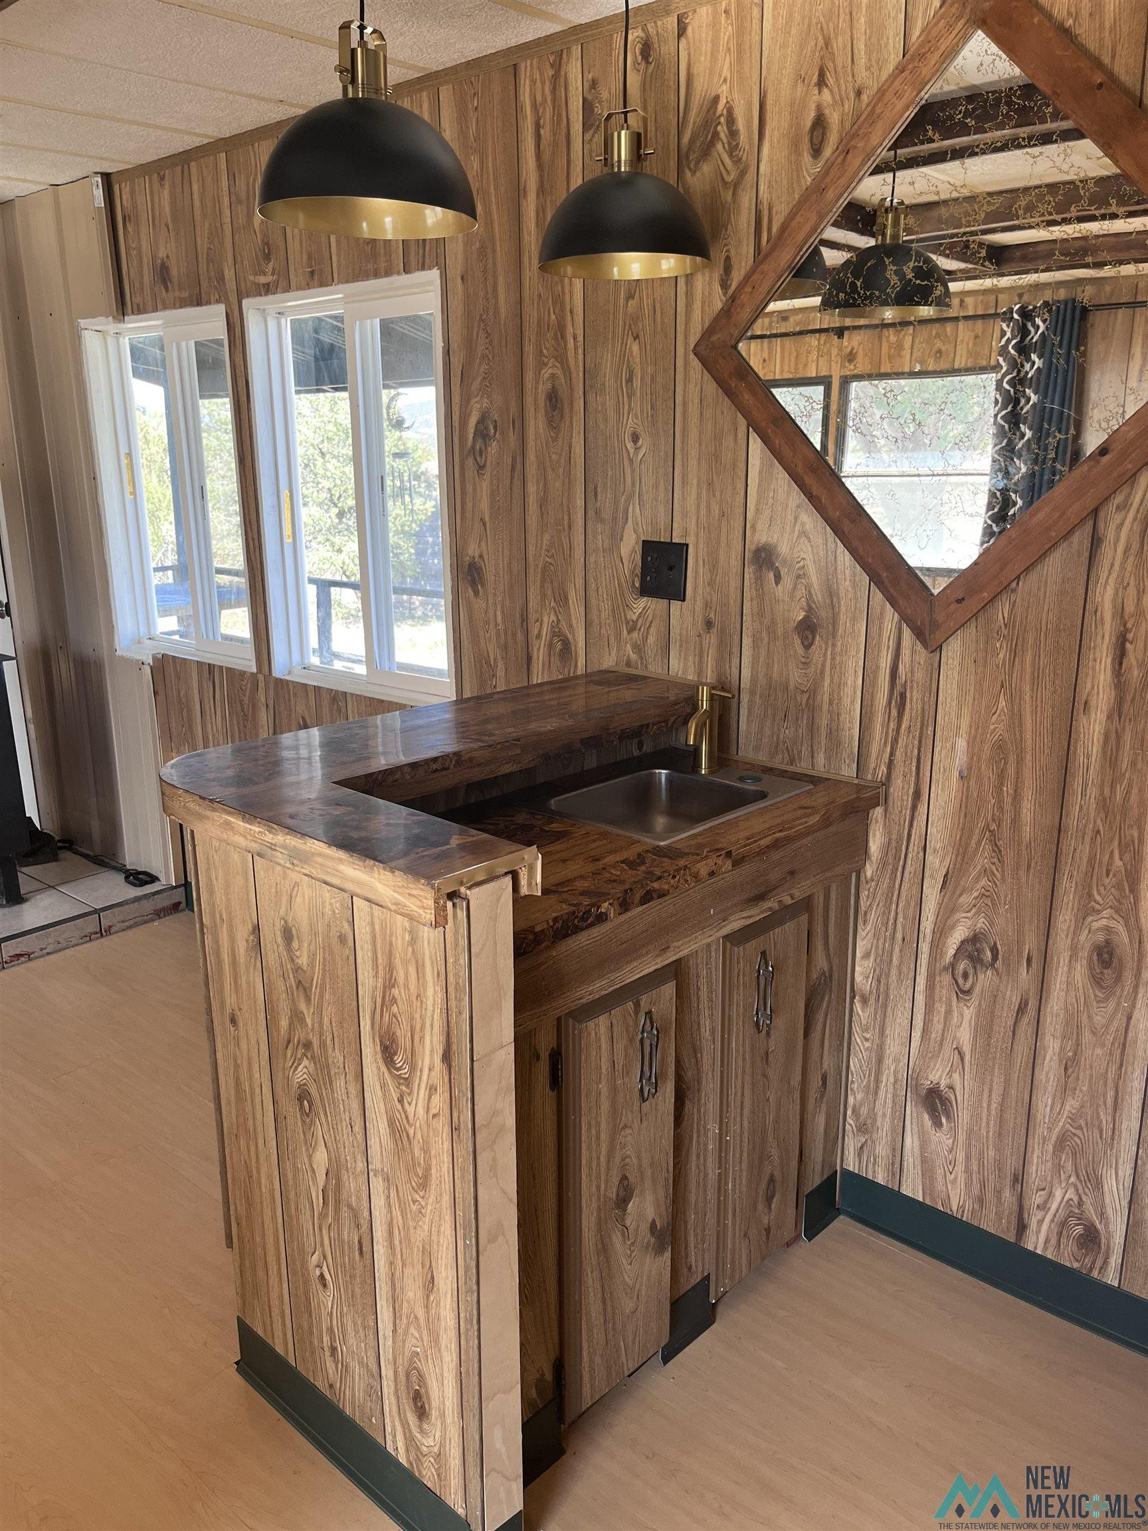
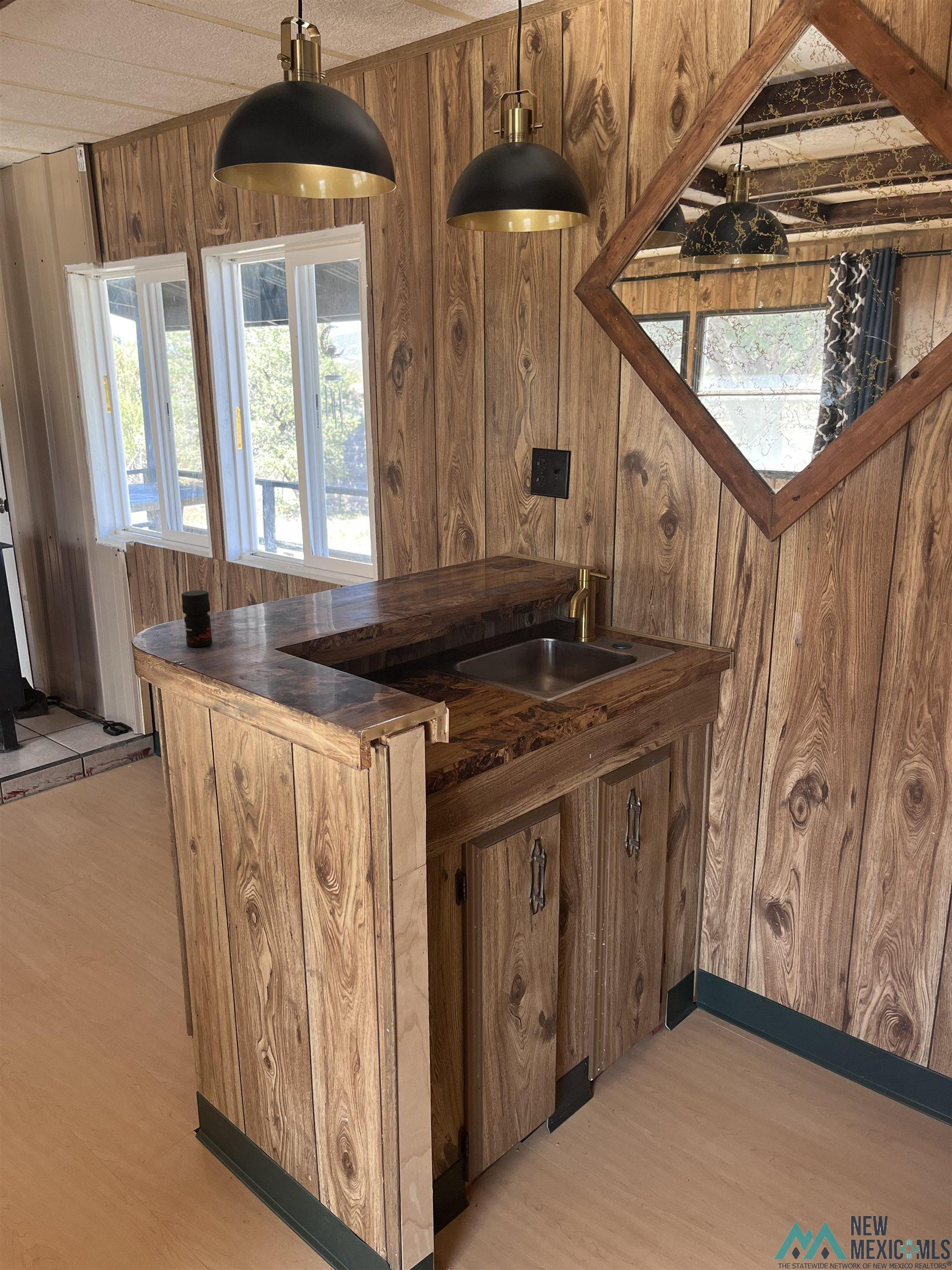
+ jar (197, 618)
